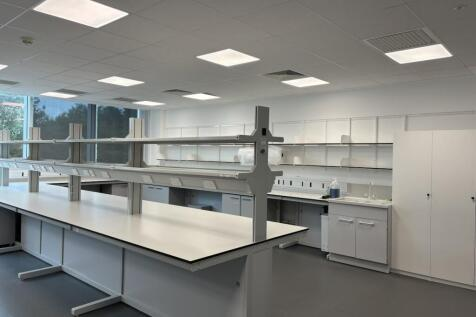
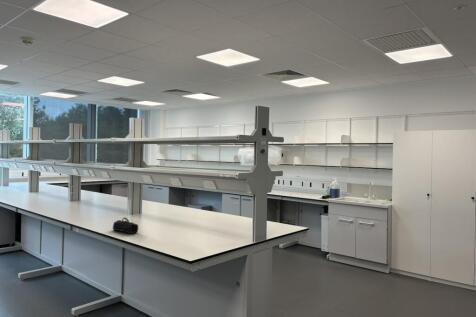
+ pencil case (125, 224)
